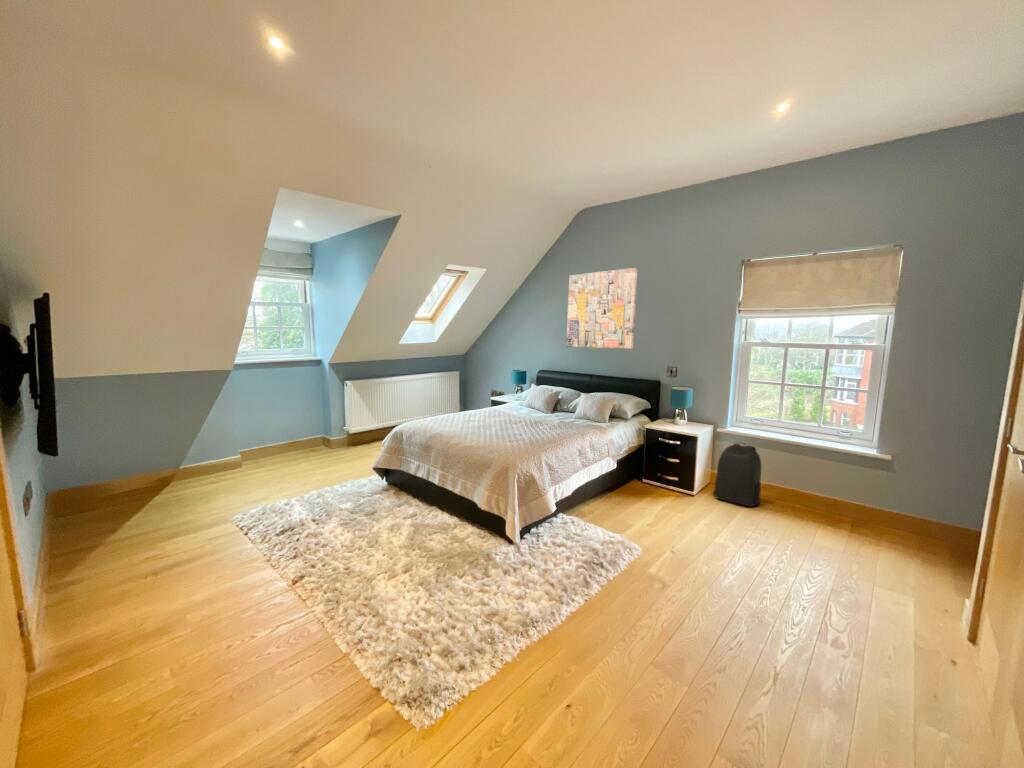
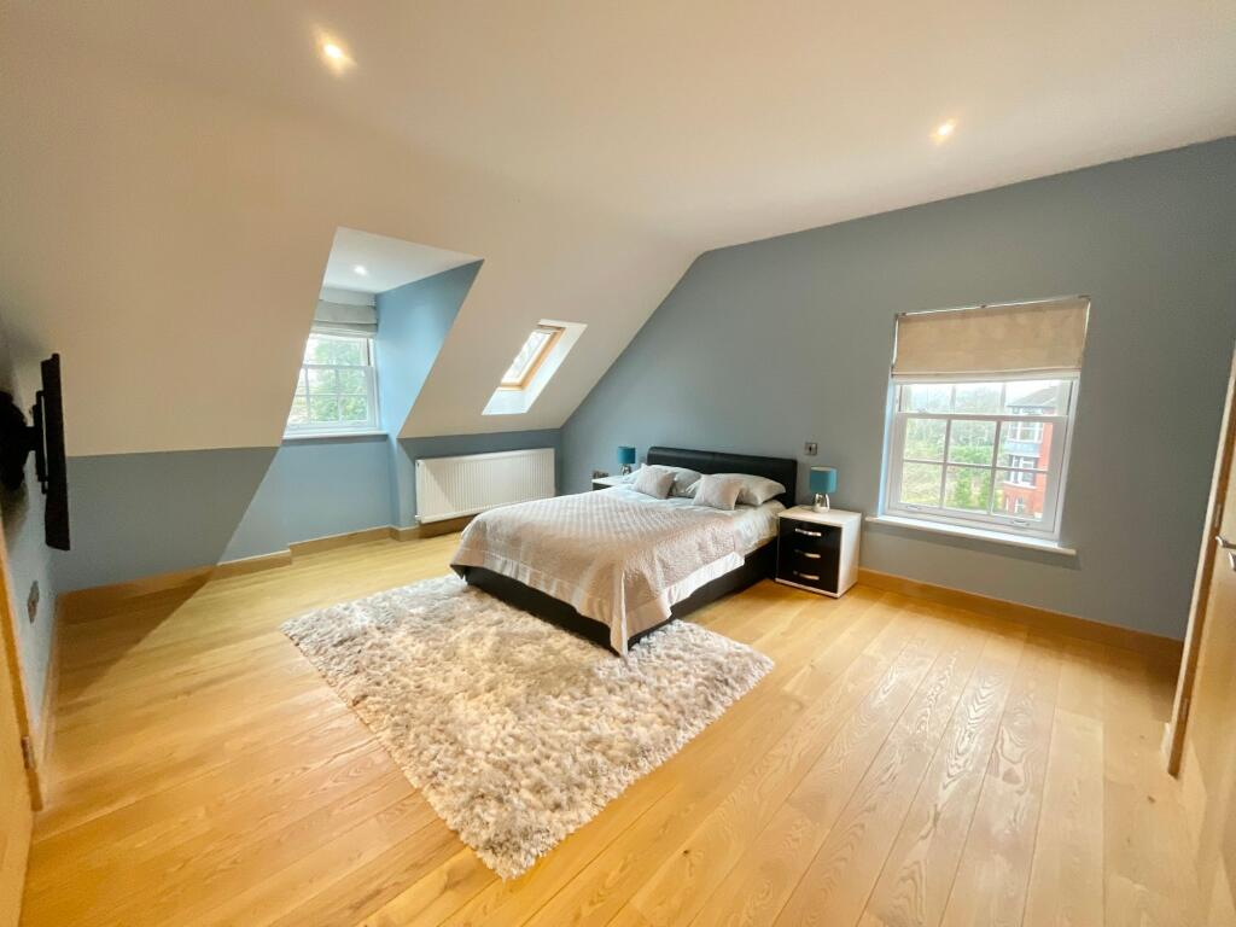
- backpack (739, 470)
- wall art (599, 310)
